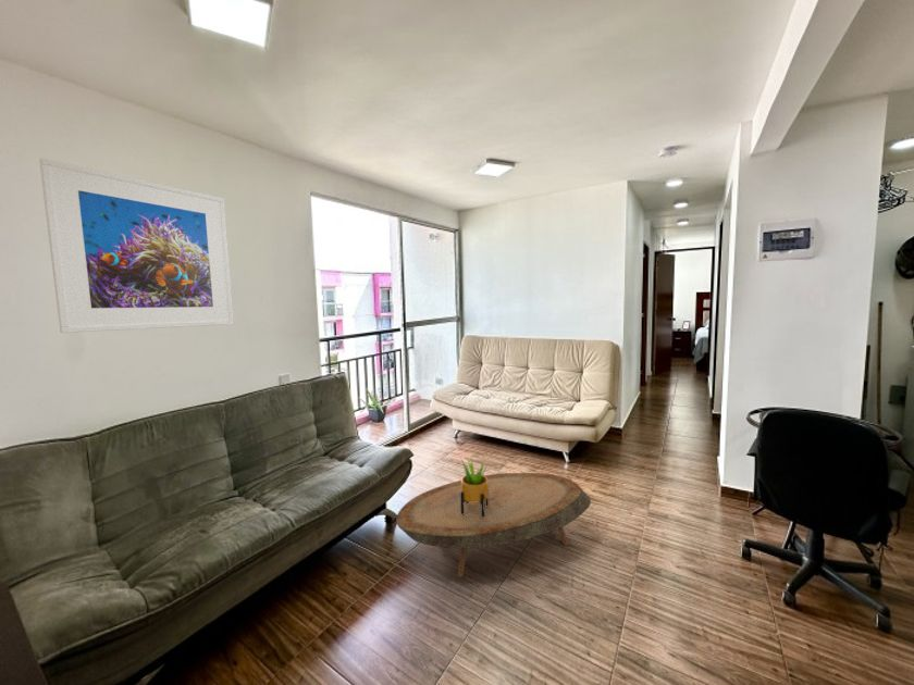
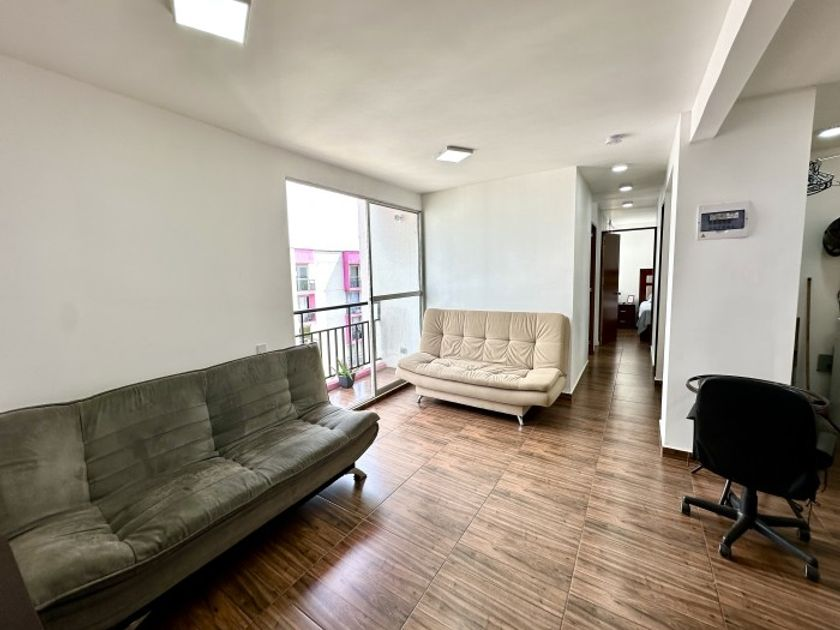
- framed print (153, 256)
- coffee table (497, 520)
- potted plant (473, 483)
